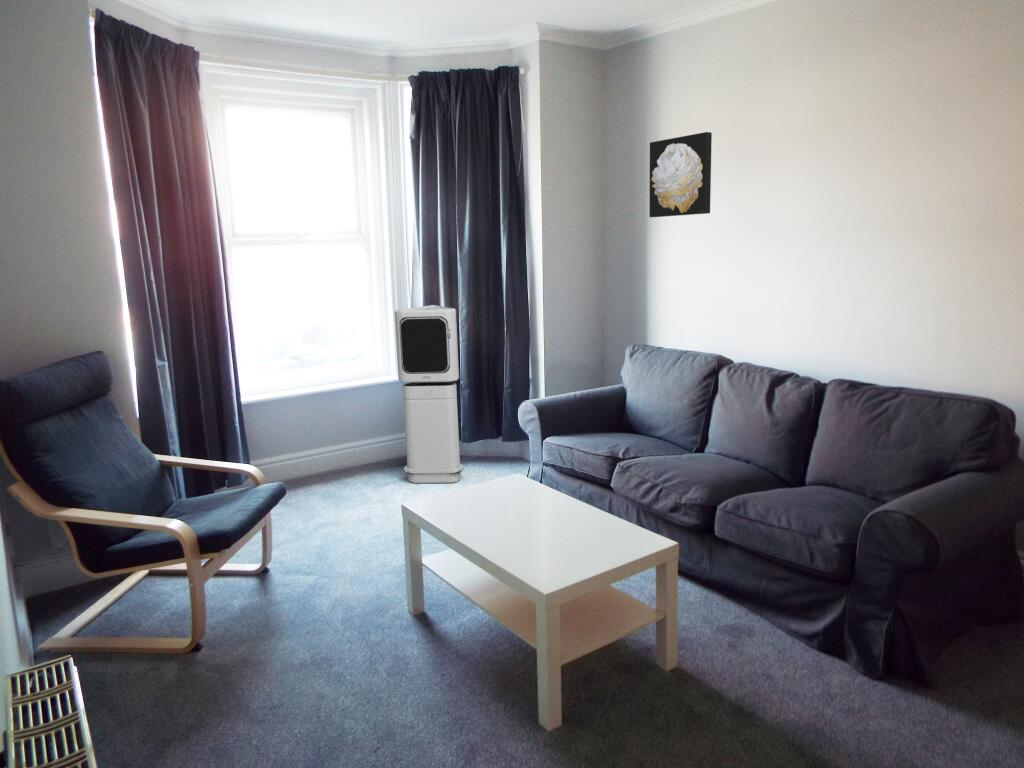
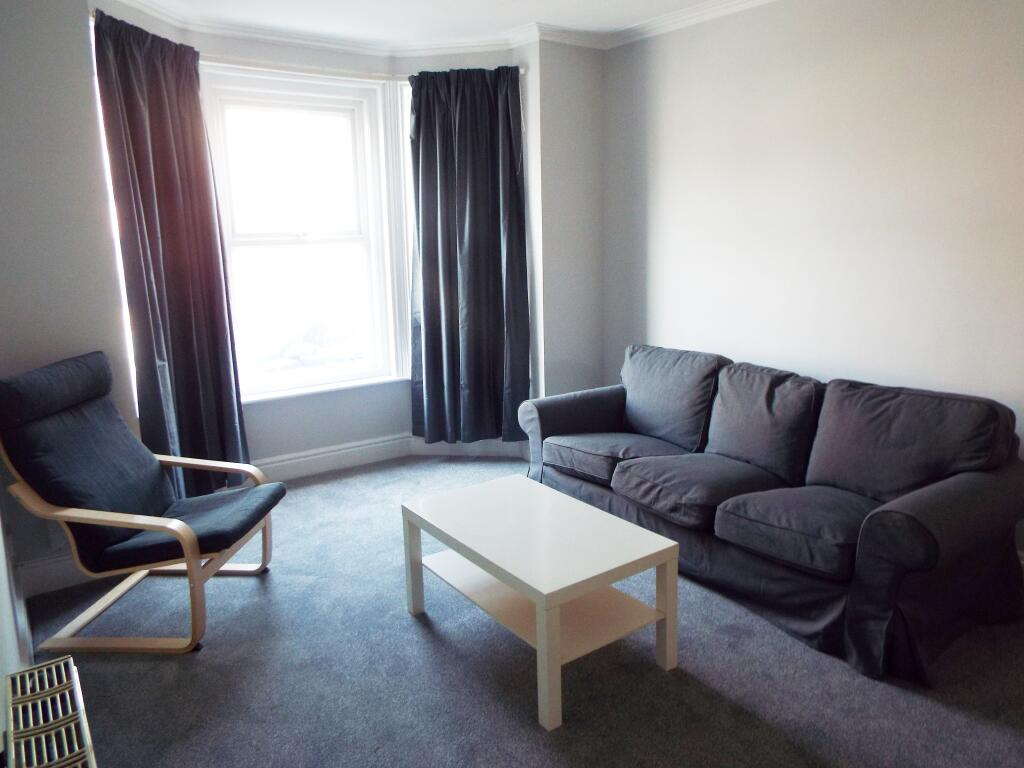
- wall art (679, 176)
- air purifier (433, 392)
